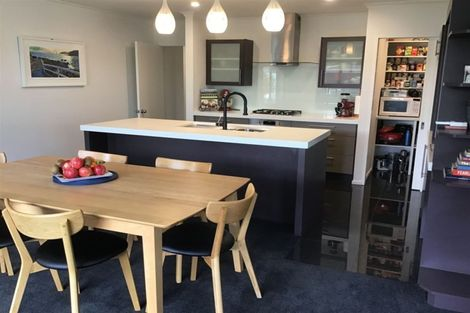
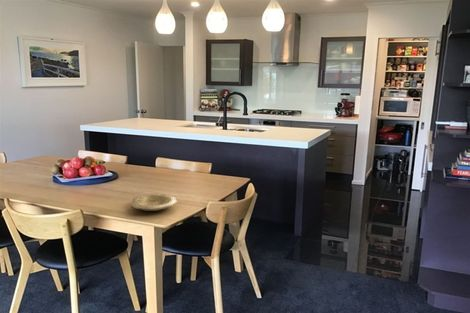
+ plate (154, 203)
